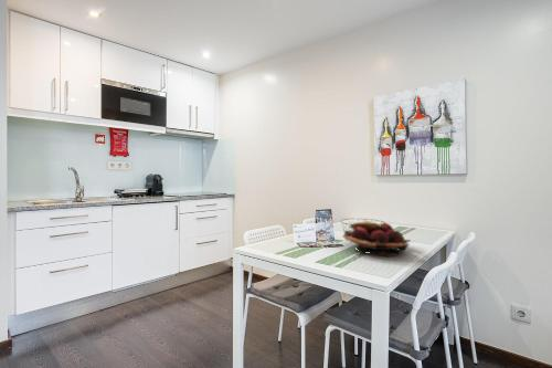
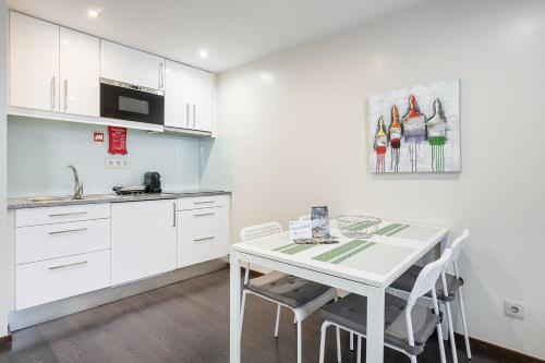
- fruit basket (374, 235)
